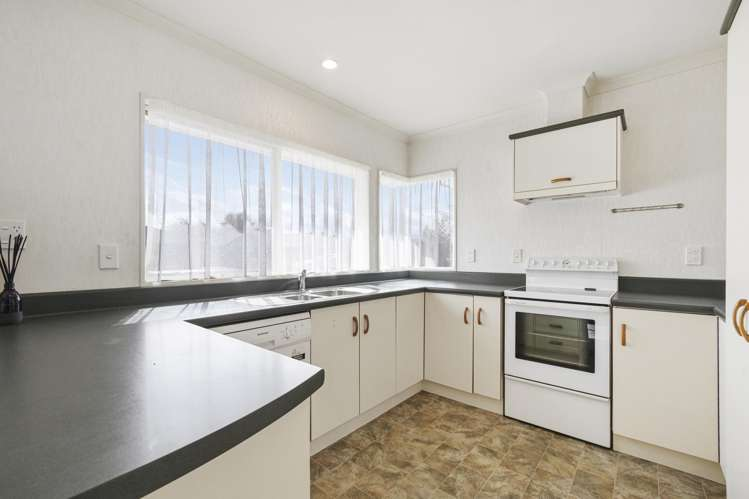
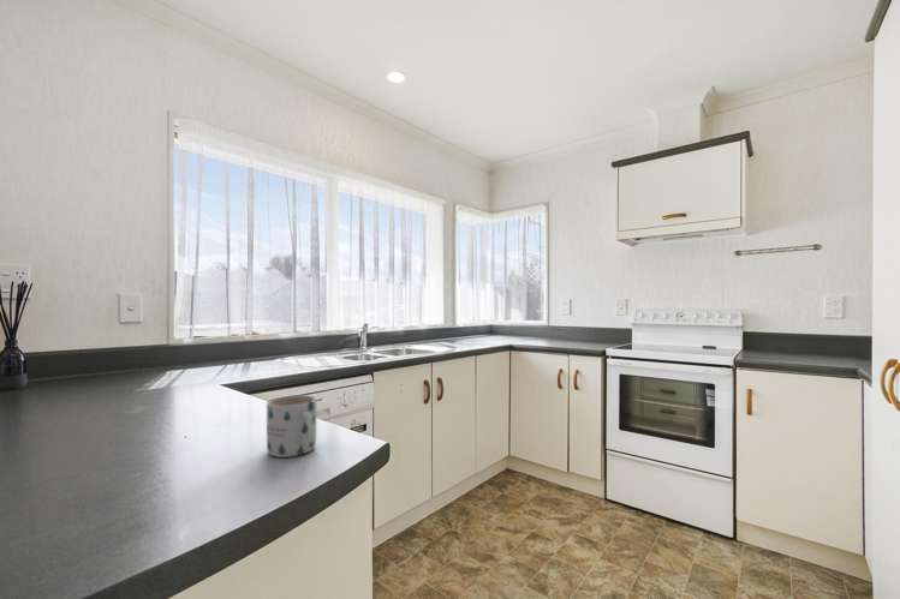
+ mug (296, 426)
